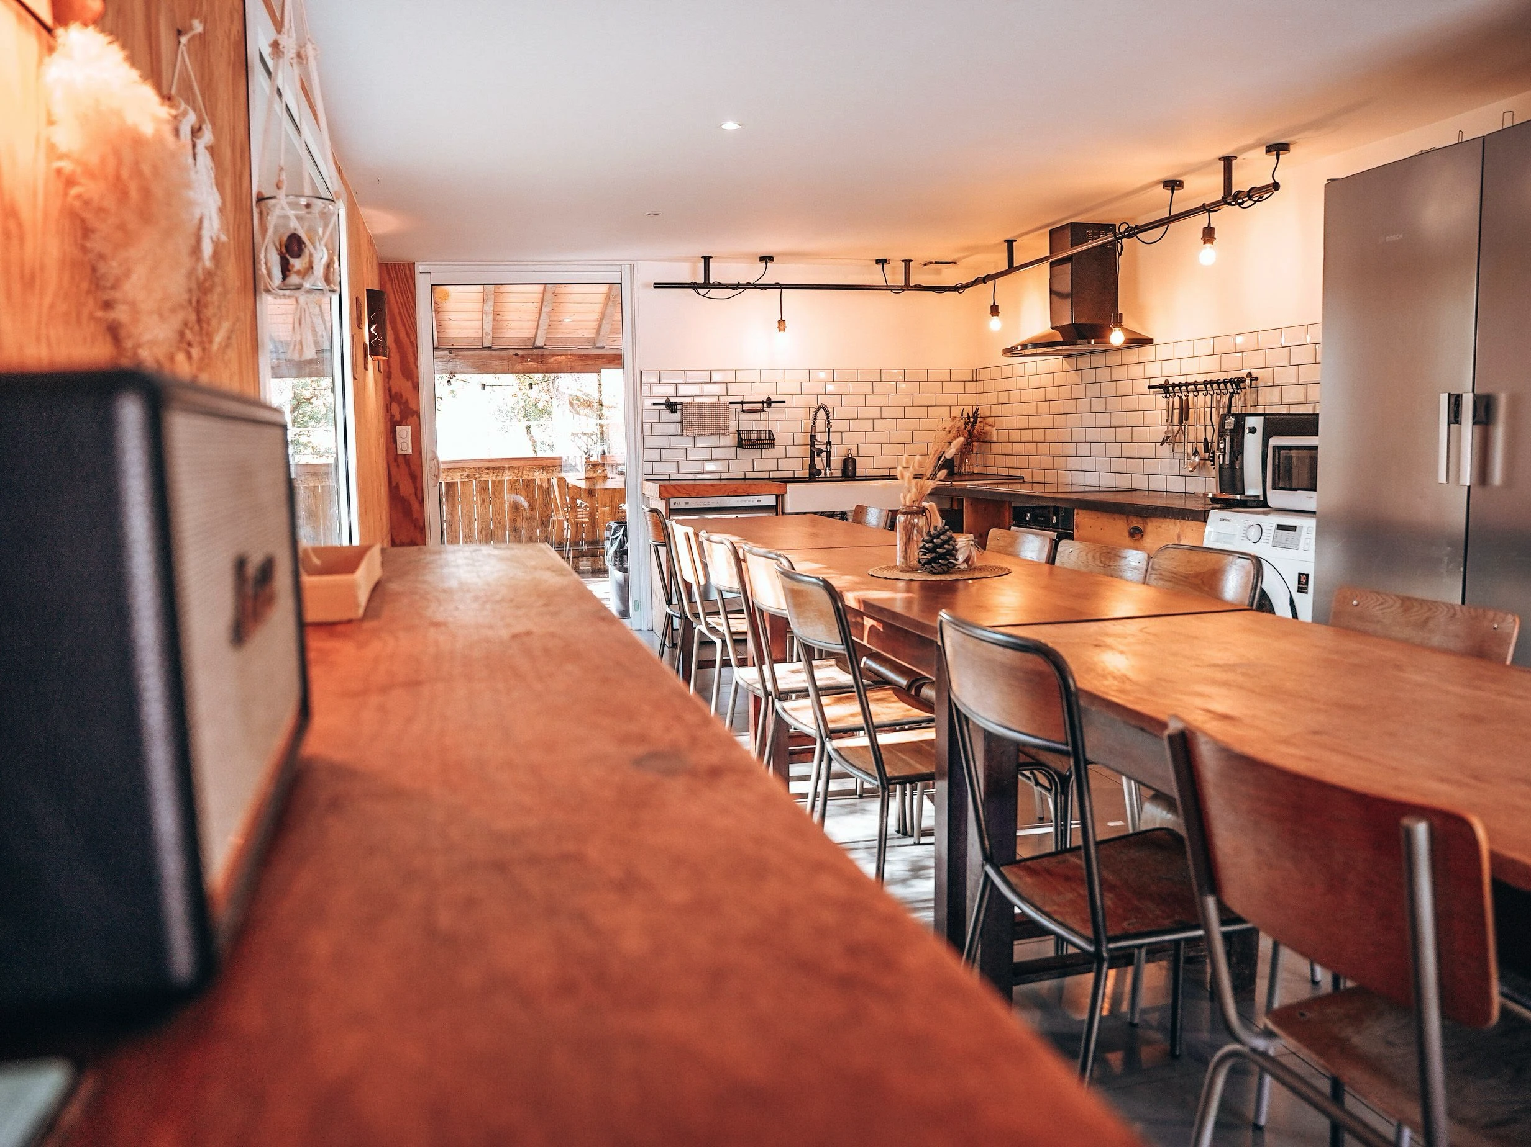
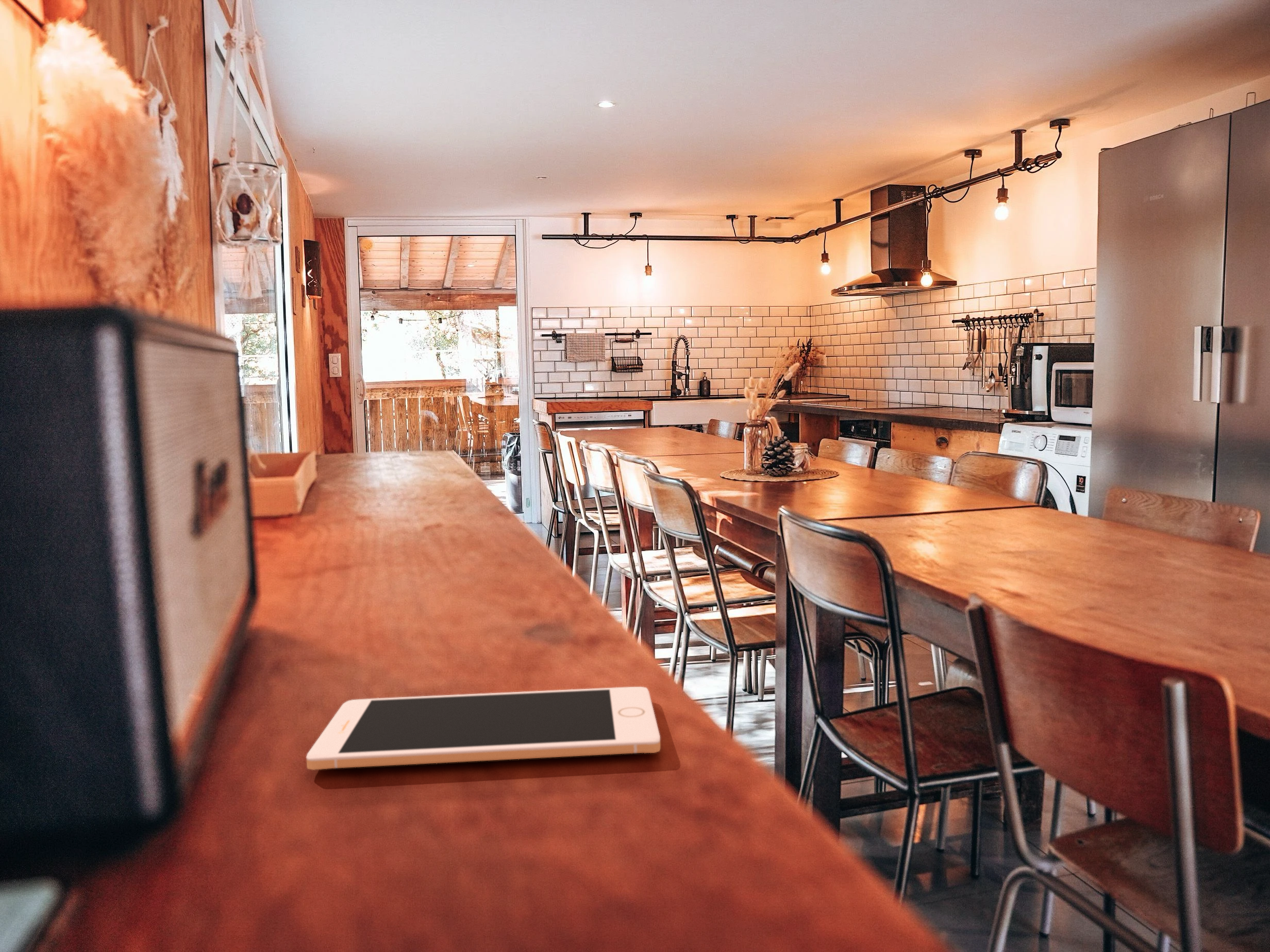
+ cell phone (492, 724)
